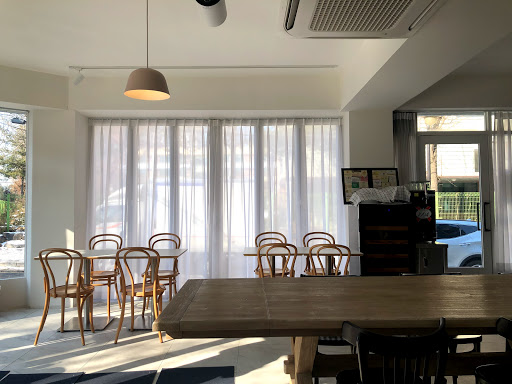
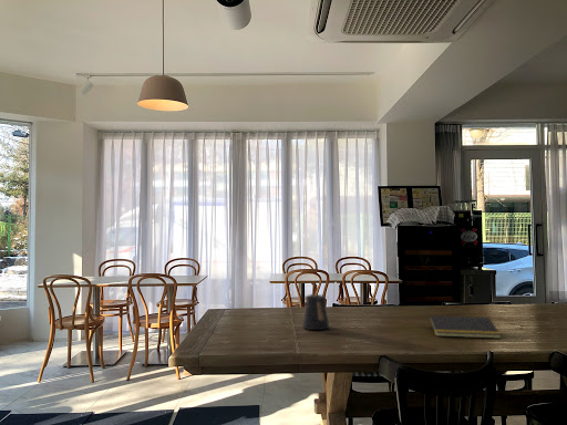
+ kettle (316, 311)
+ notepad (463, 325)
